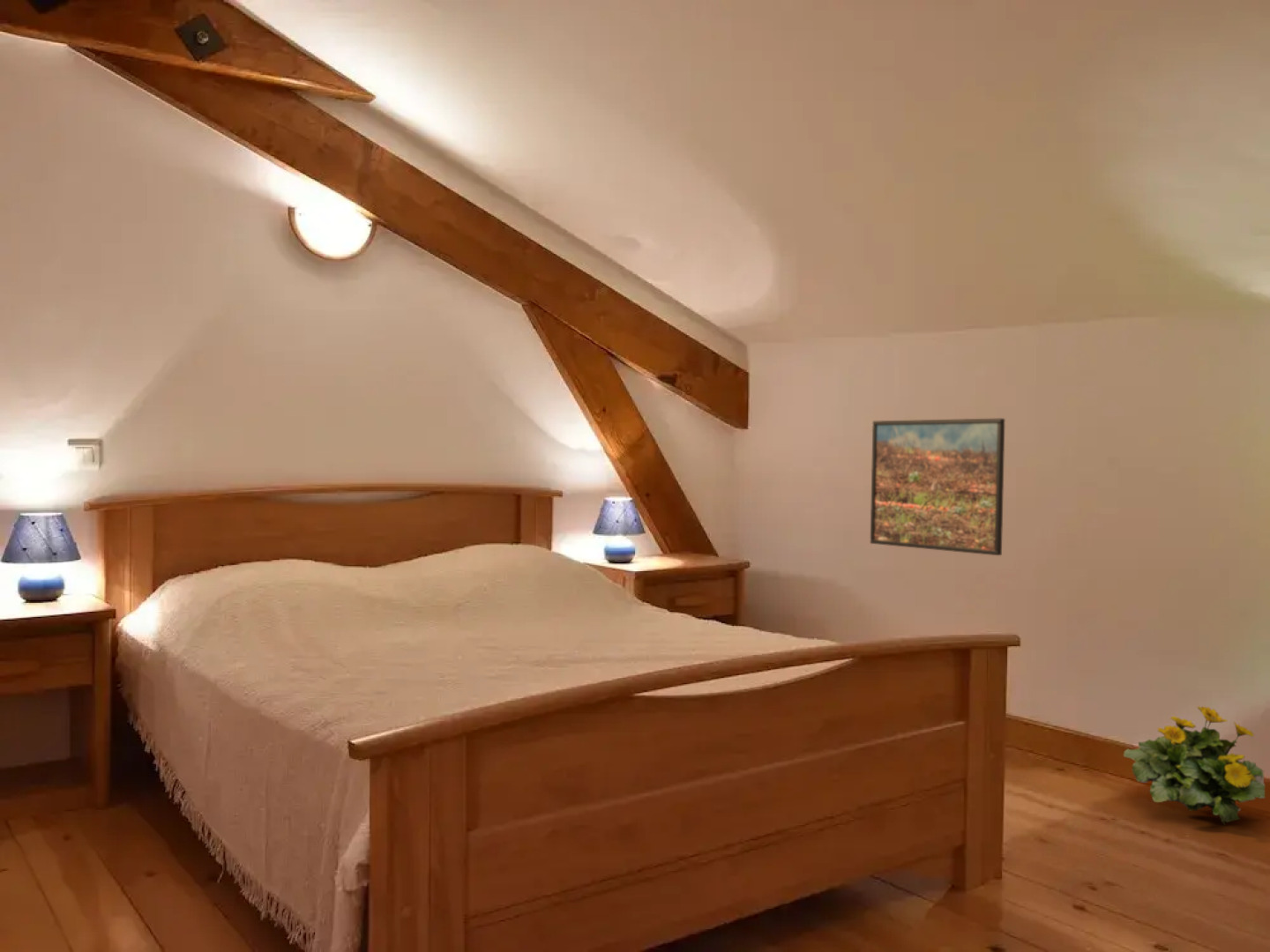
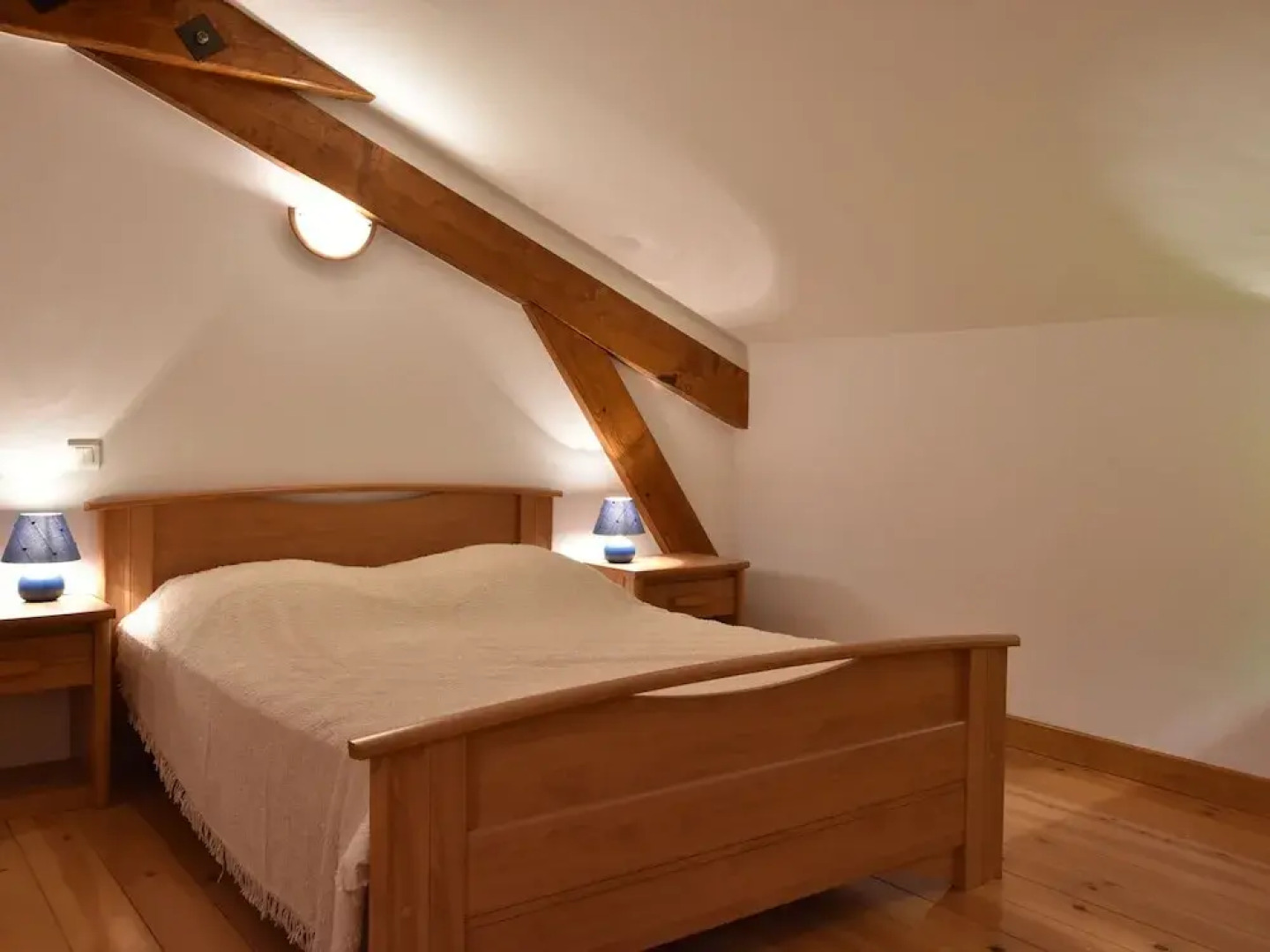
- flowering plant (1193, 761)
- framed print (933, 484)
